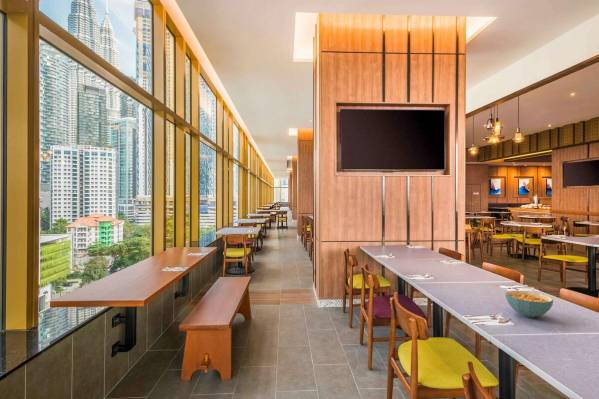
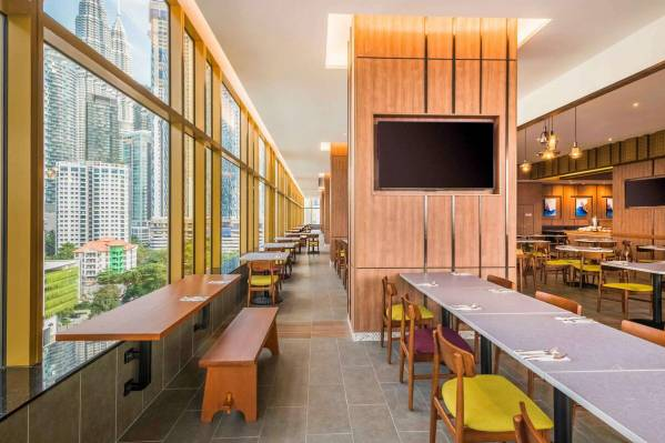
- cereal bowl (528, 305)
